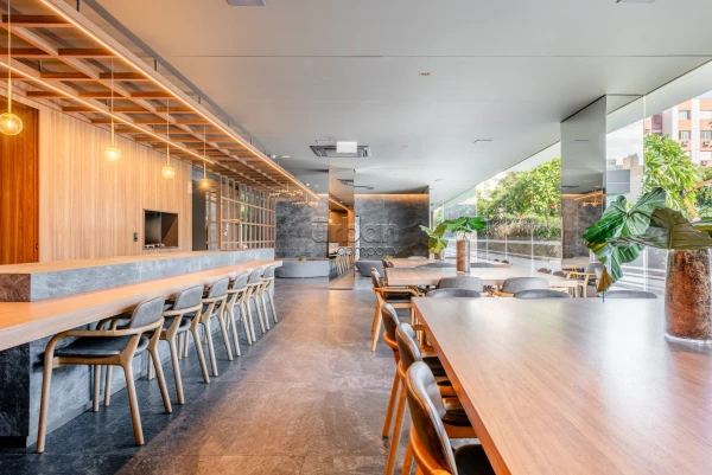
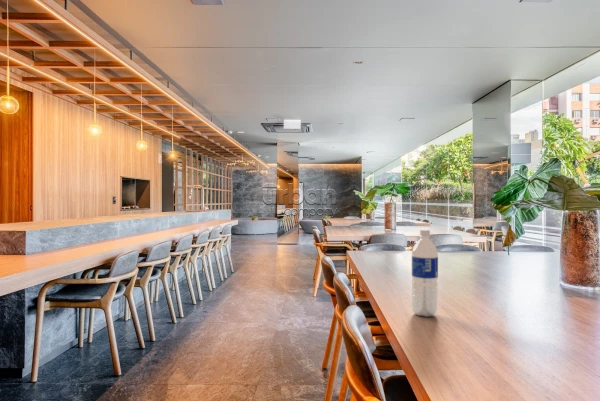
+ water bottle (424, 271)
